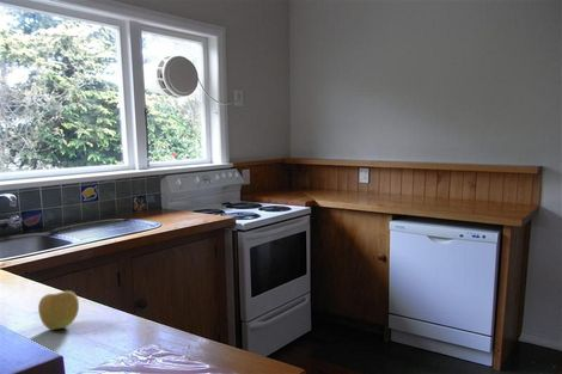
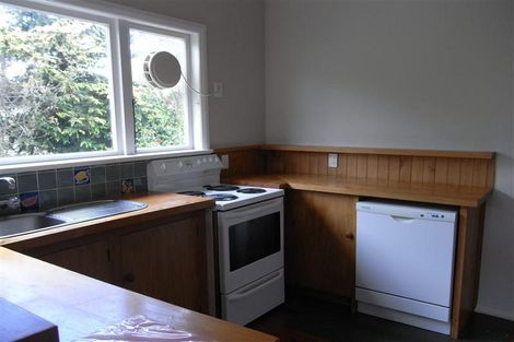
- apple (59, 308)
